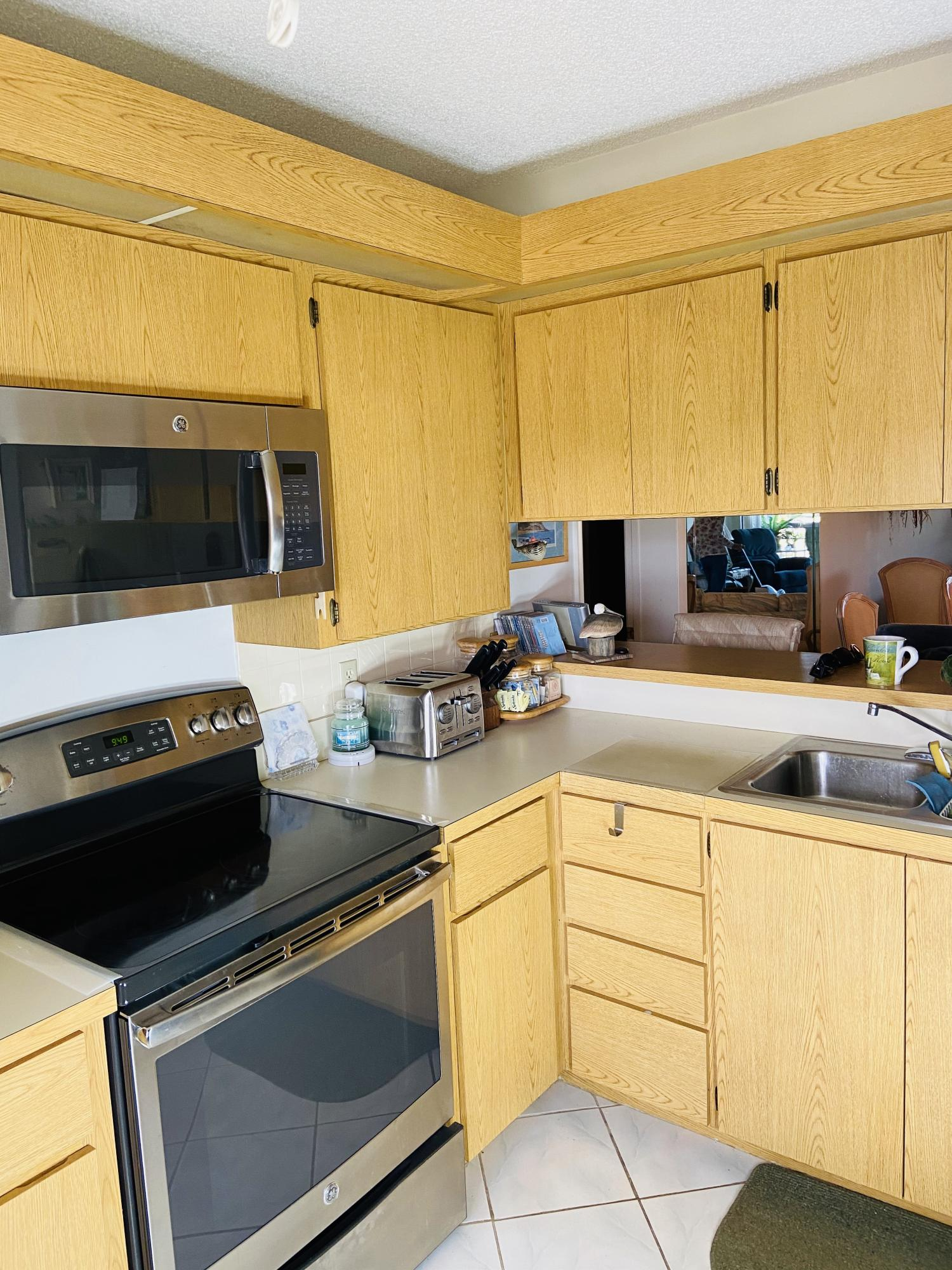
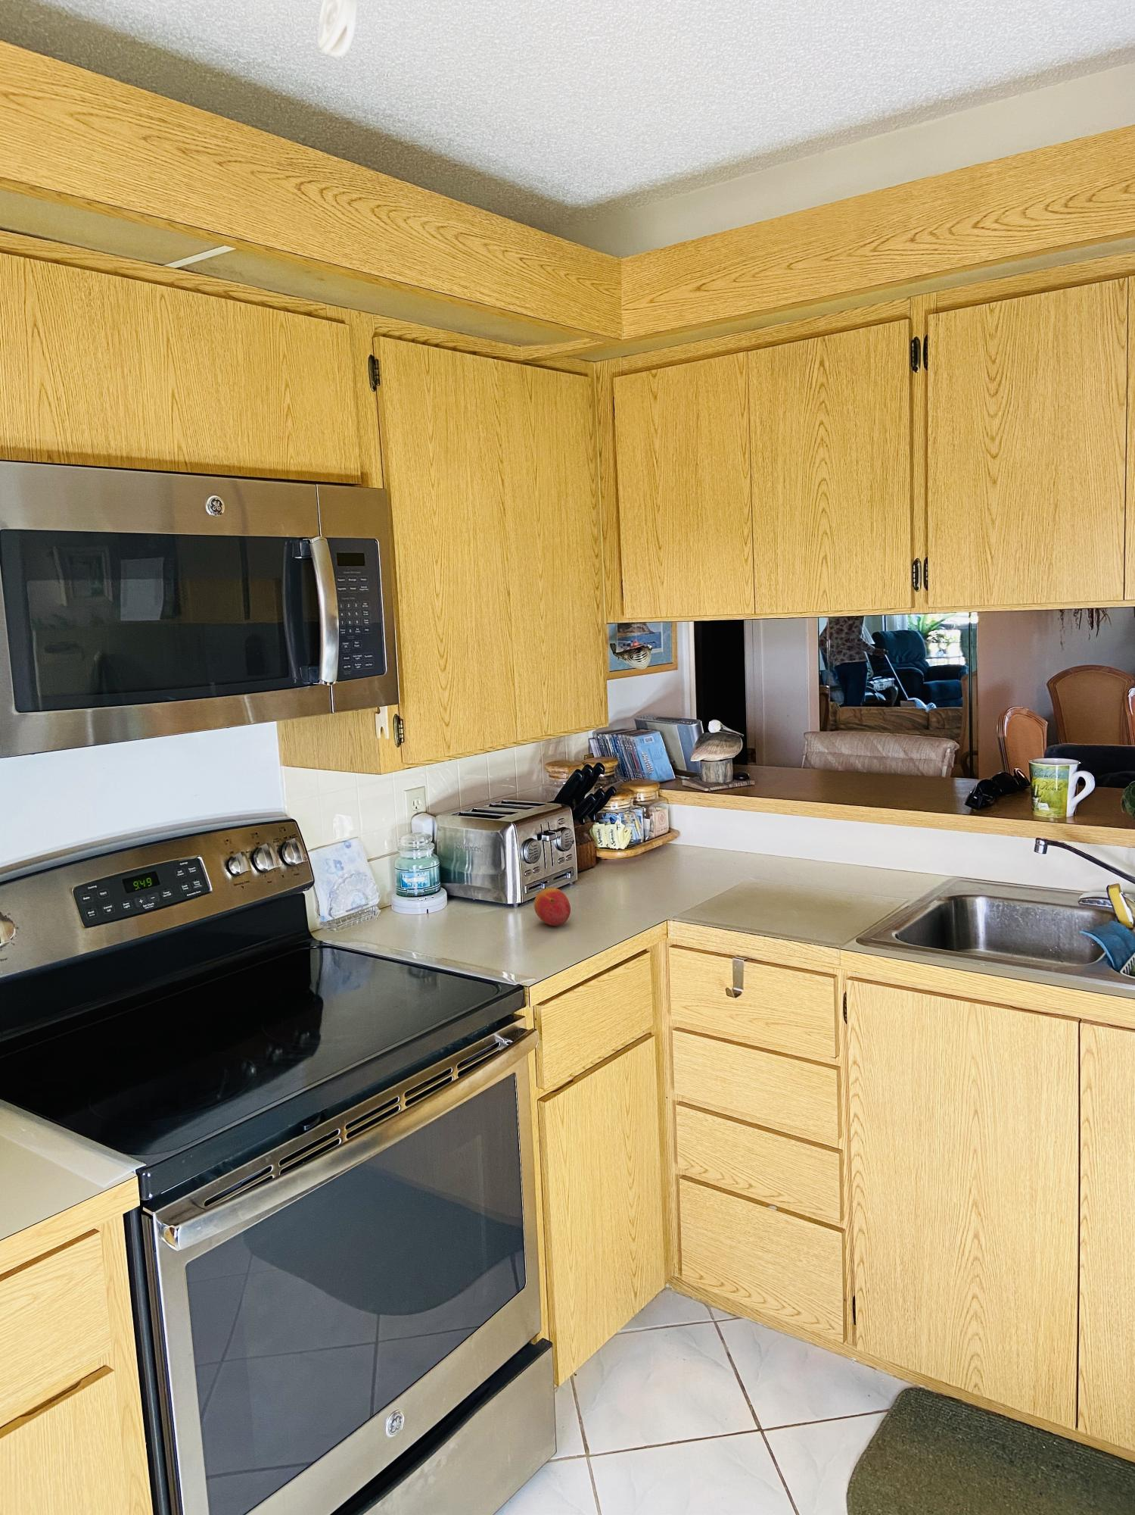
+ fruit (551, 905)
